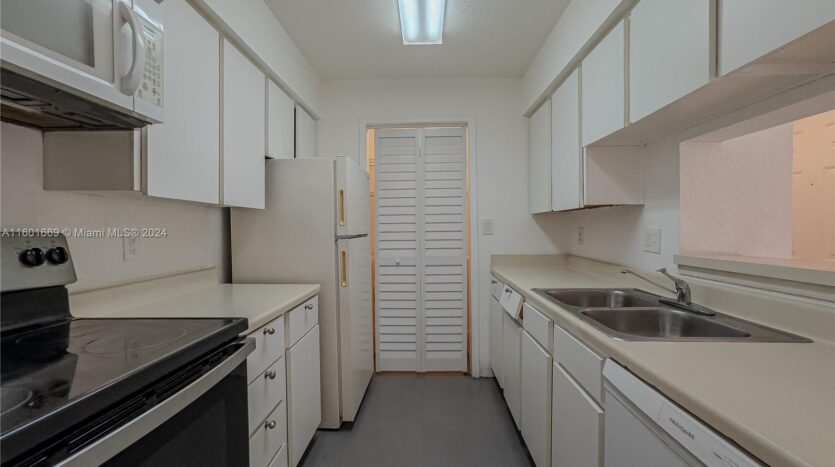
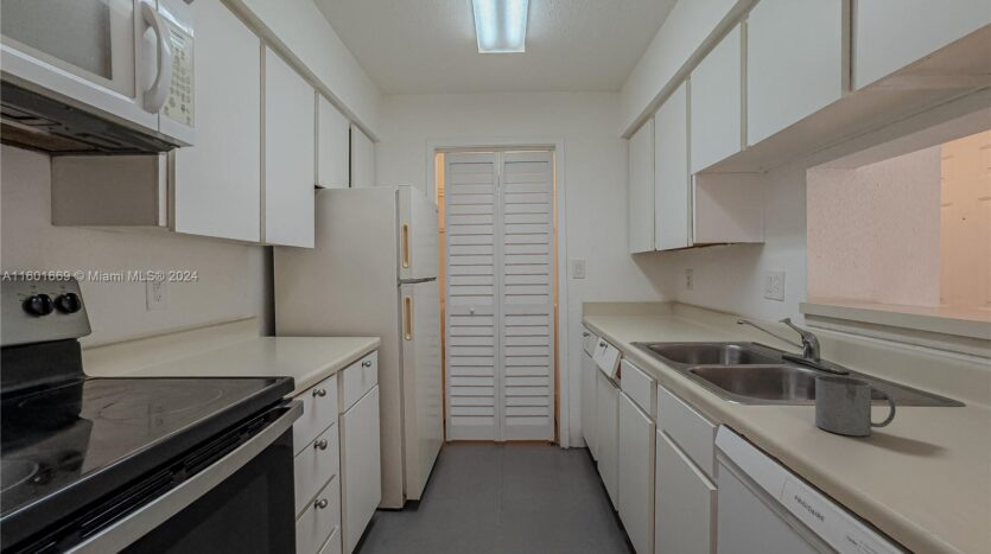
+ mug (853, 406)
